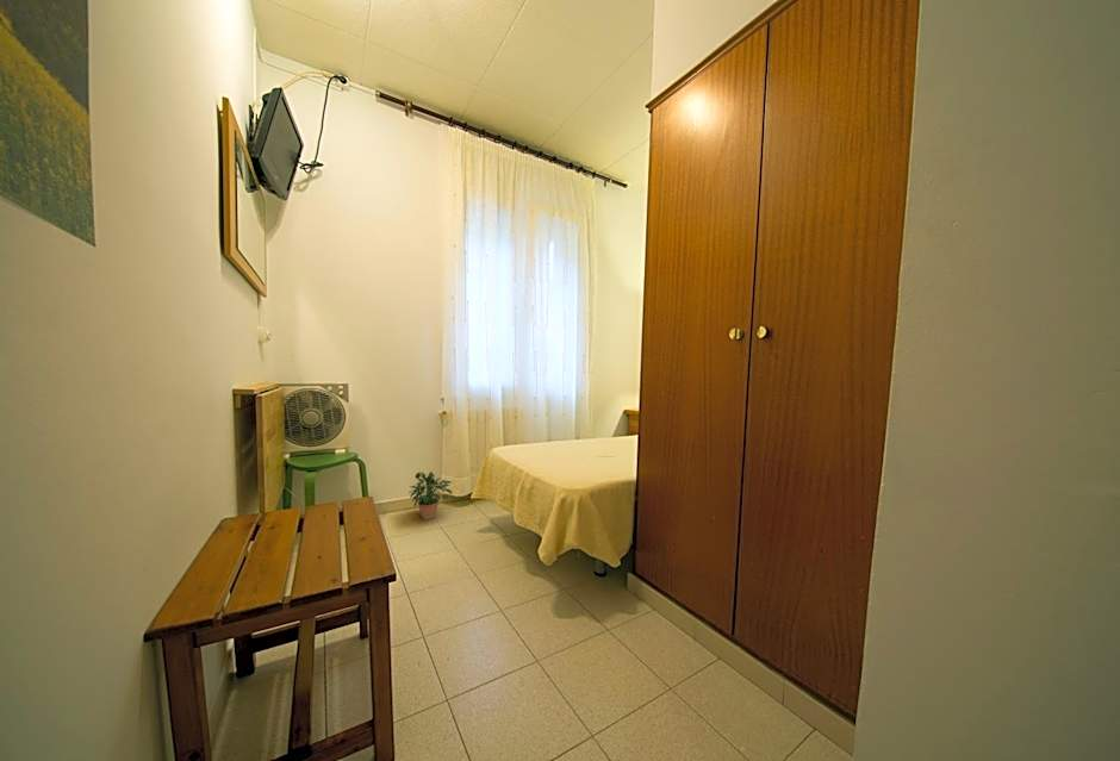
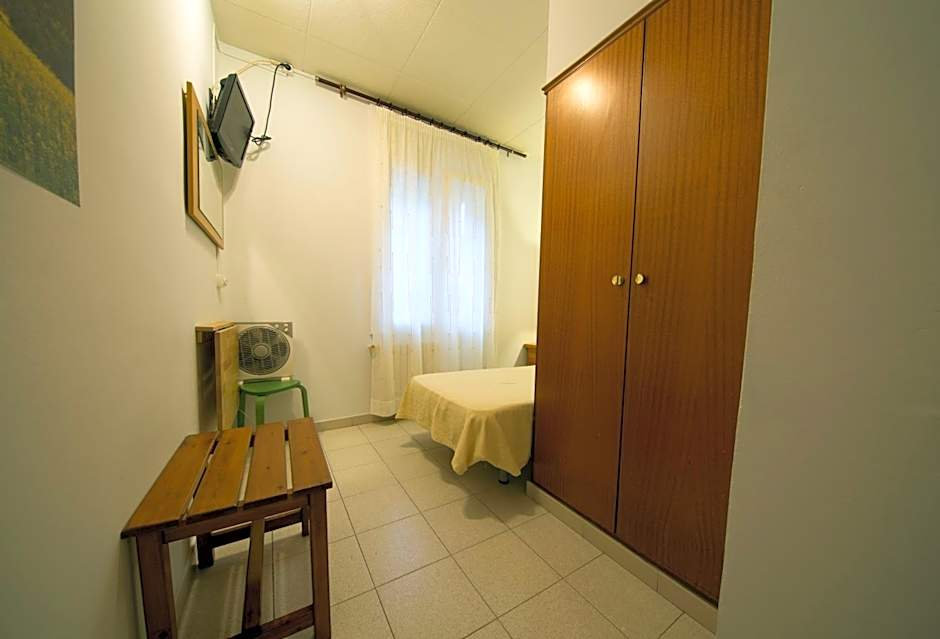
- potted plant (431, 492)
